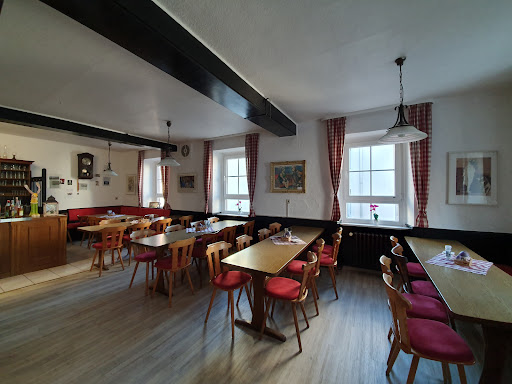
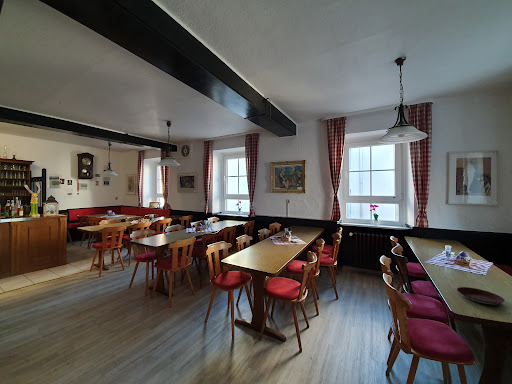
+ plate (479, 296)
